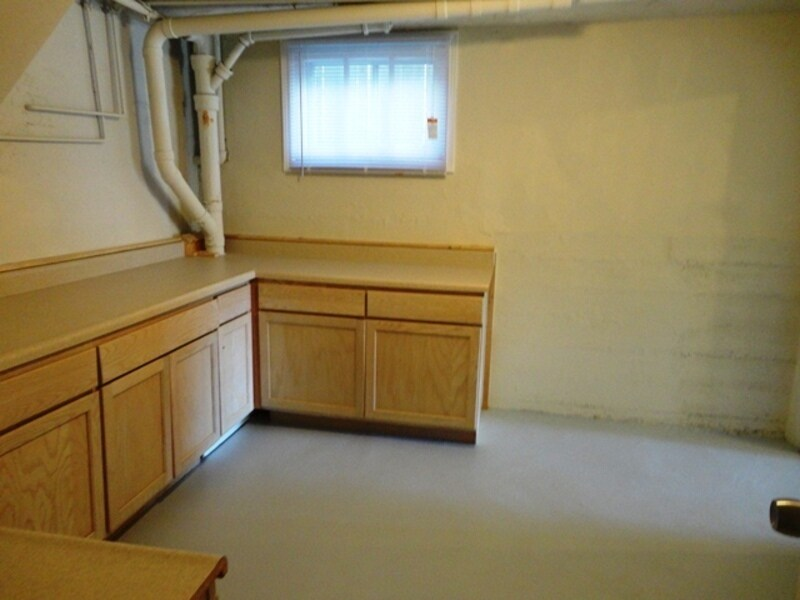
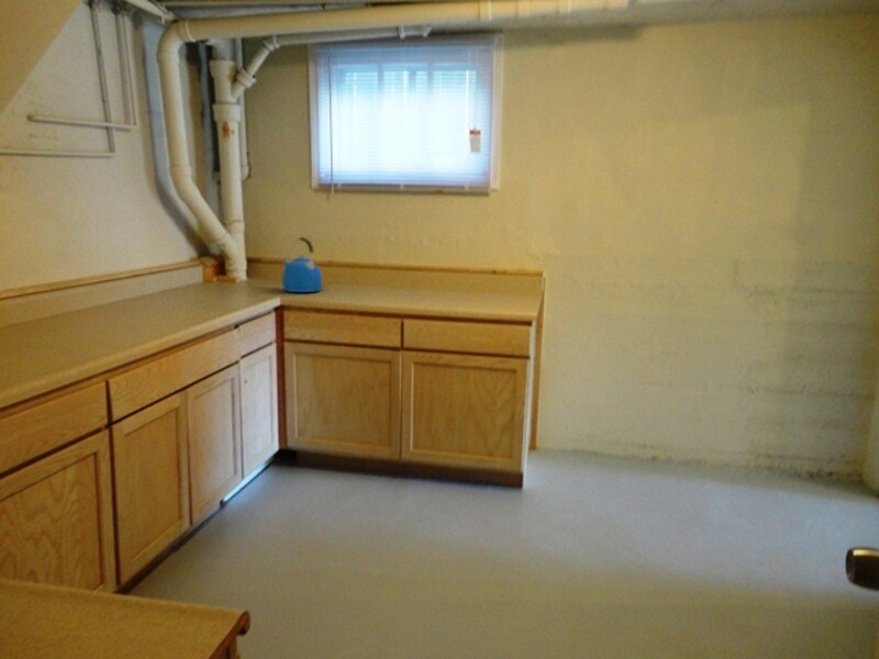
+ kettle (299, 264)
